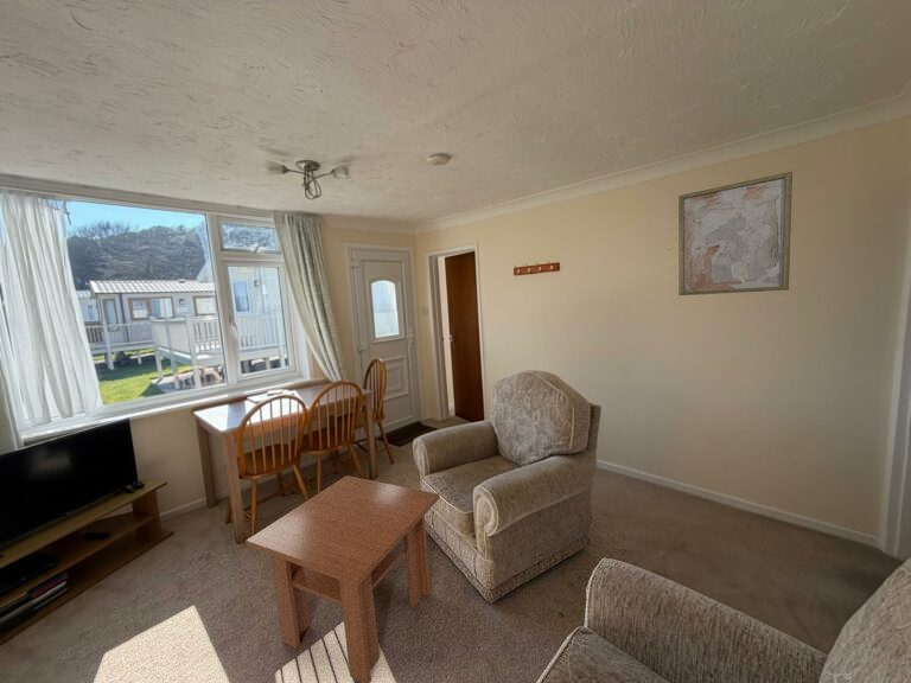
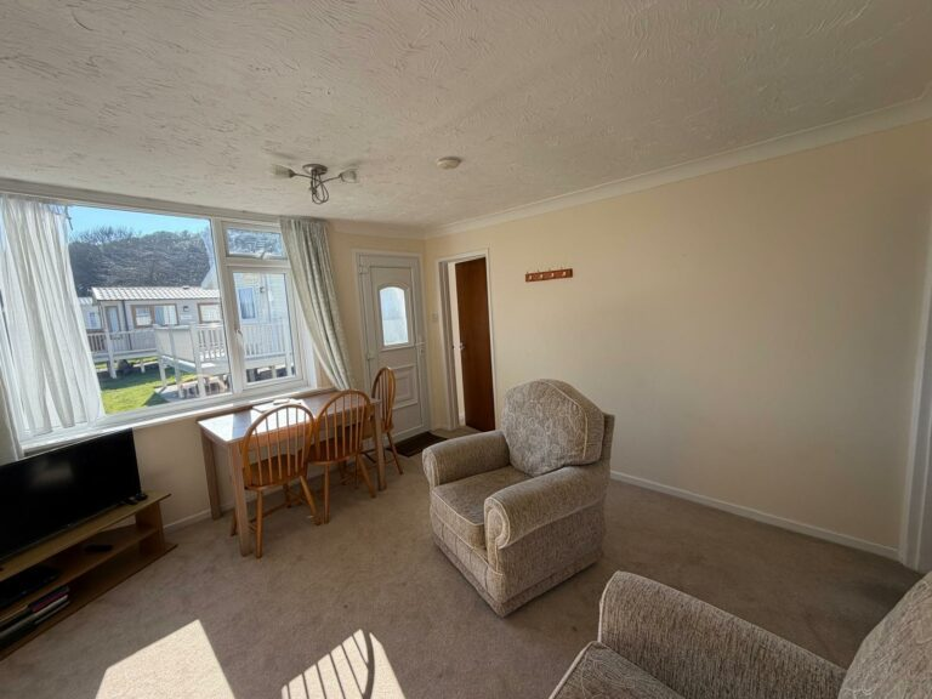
- wall art (730, 240)
- coffee table (355, 566)
